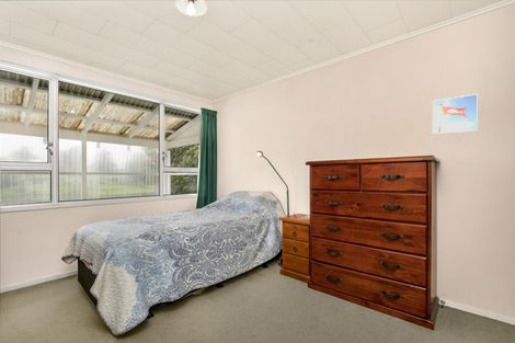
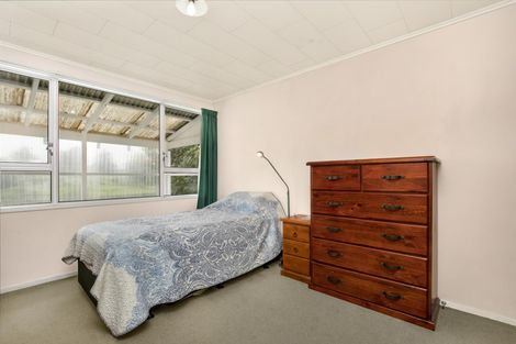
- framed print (454, 115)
